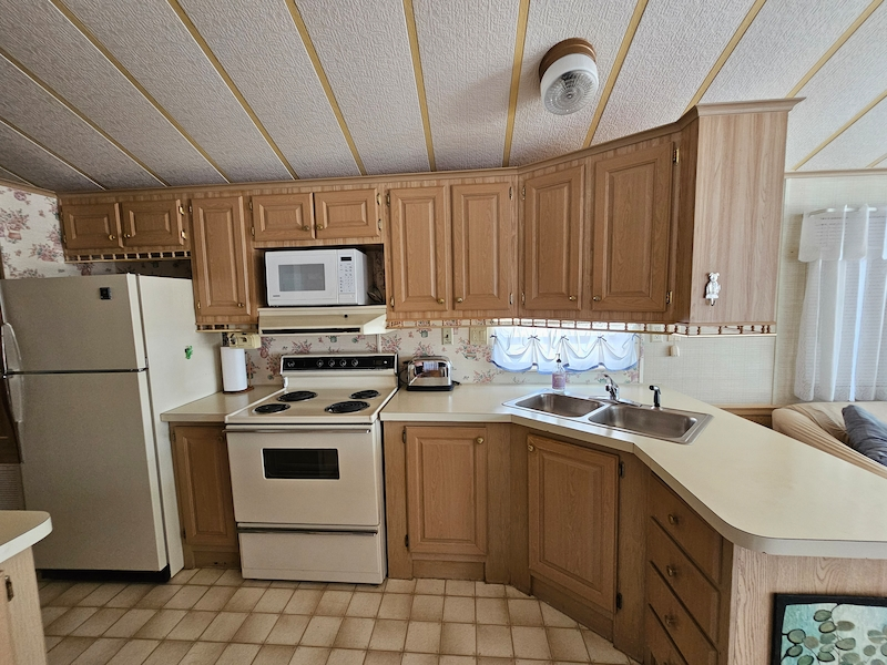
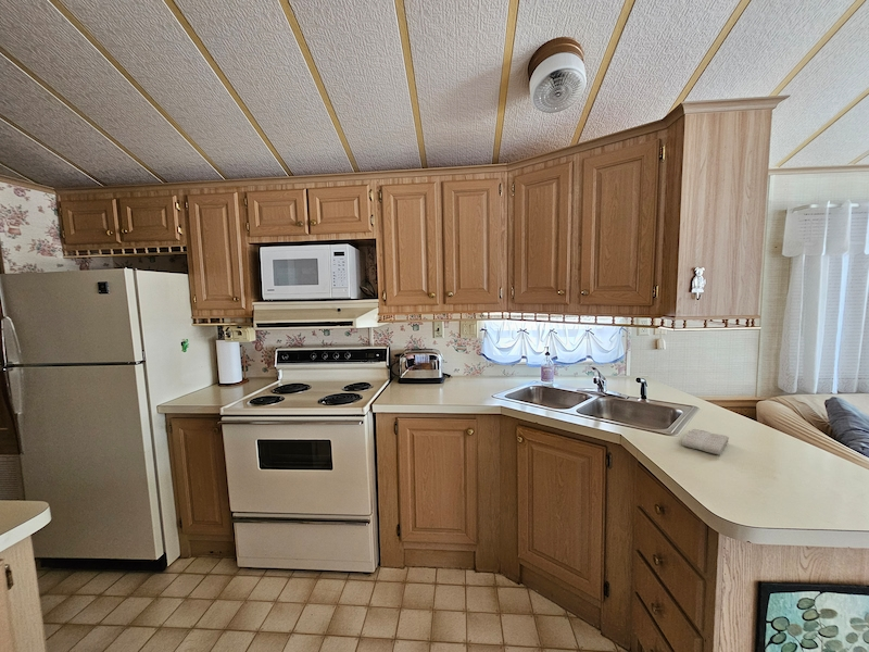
+ washcloth (705, 440)
